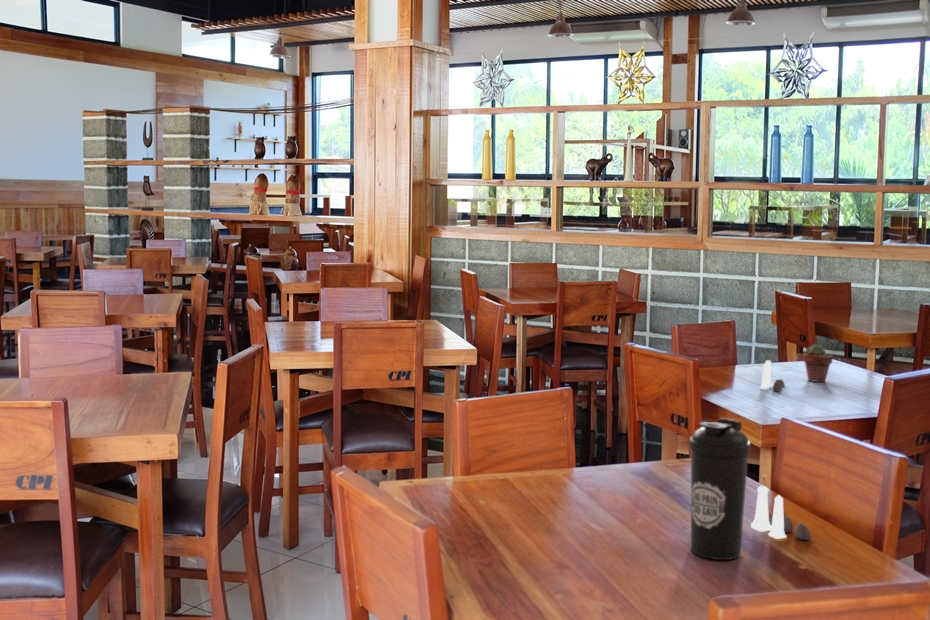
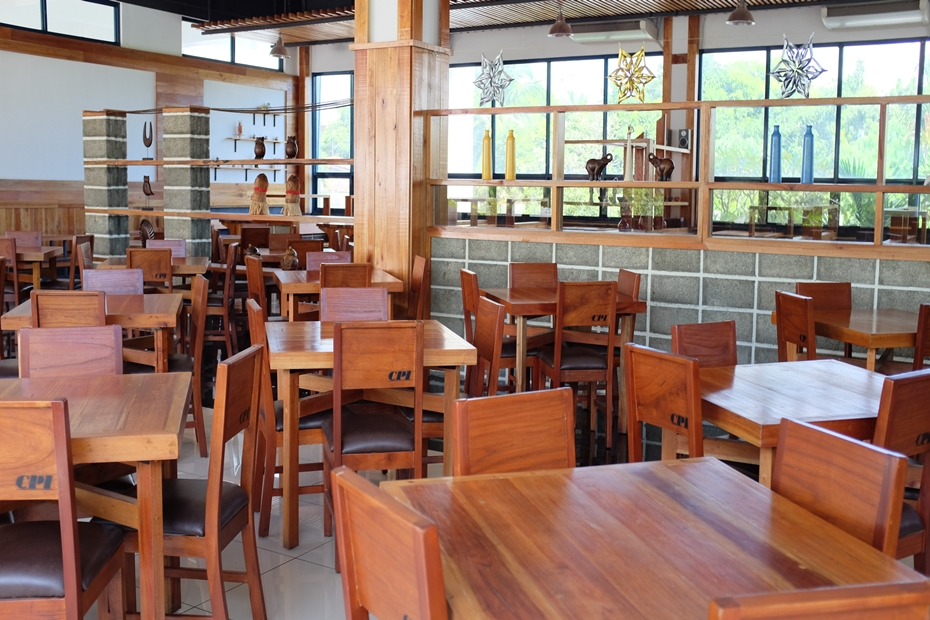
- water bottle (718, 486)
- salt and pepper shaker set (776, 509)
- salt and pepper shaker set (770, 374)
- potted succulent (817, 362)
